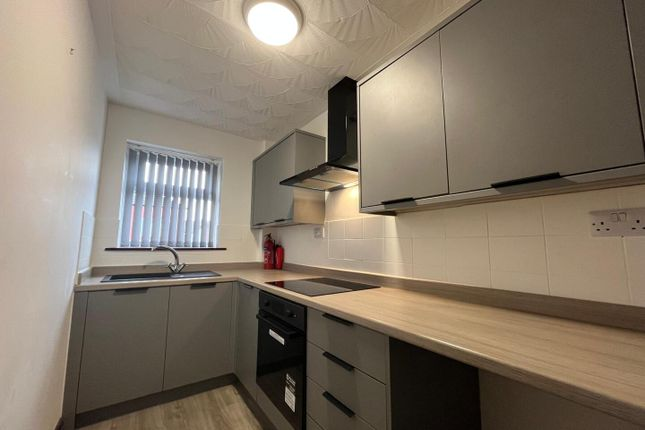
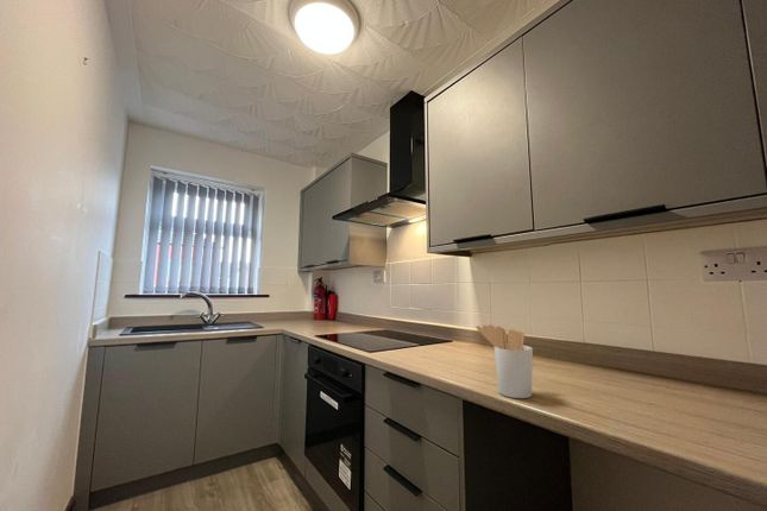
+ utensil holder (504, 357)
